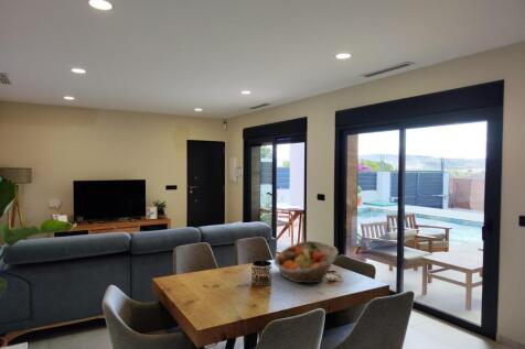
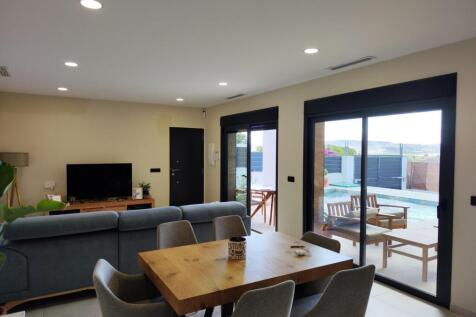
- fruit basket (304, 261)
